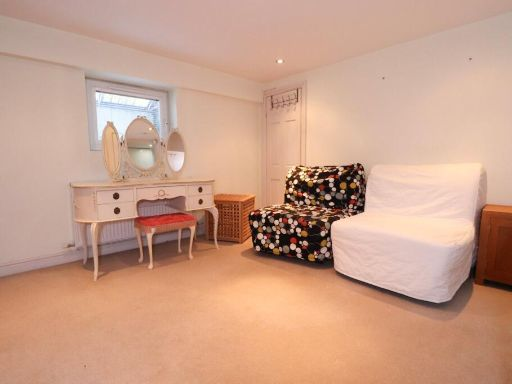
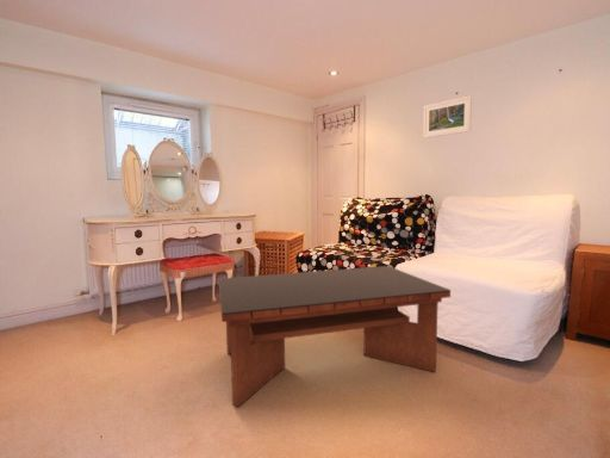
+ coffee table (325, 322)
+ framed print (446, 117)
